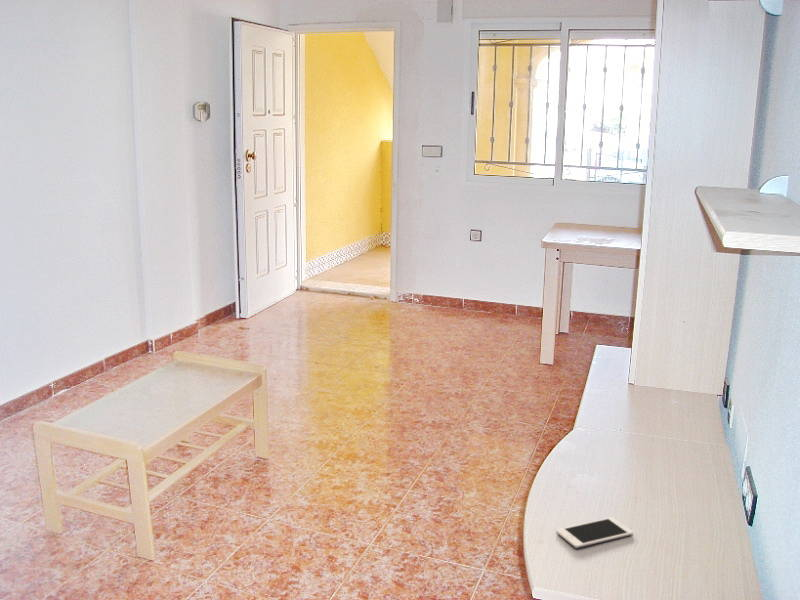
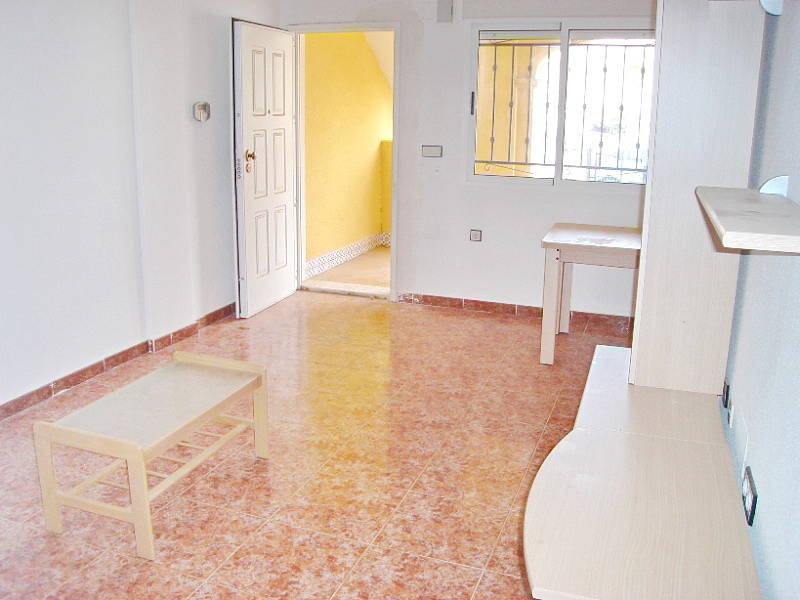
- cell phone (594, 532)
